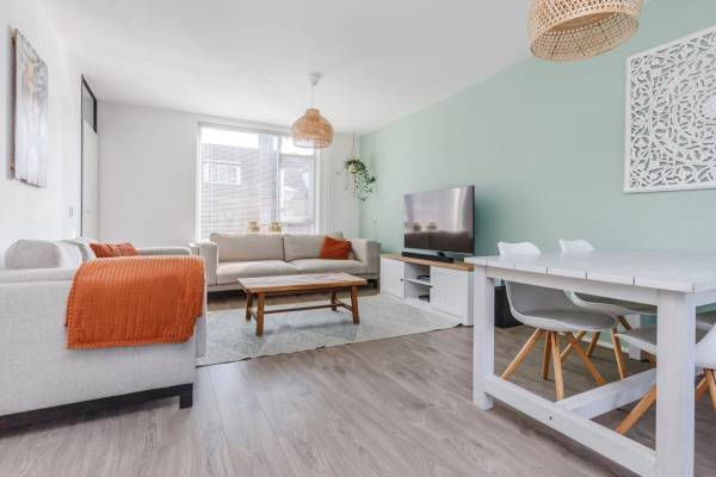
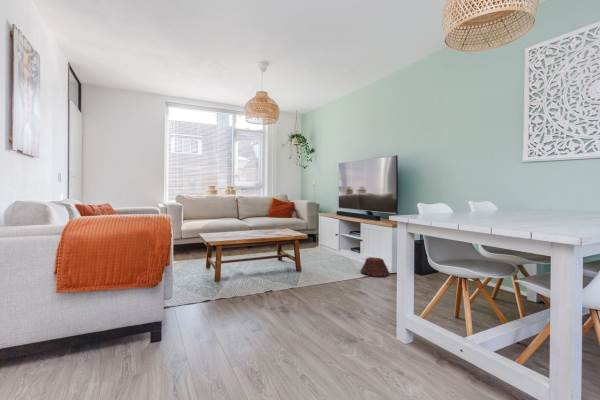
+ woven basket (374, 265)
